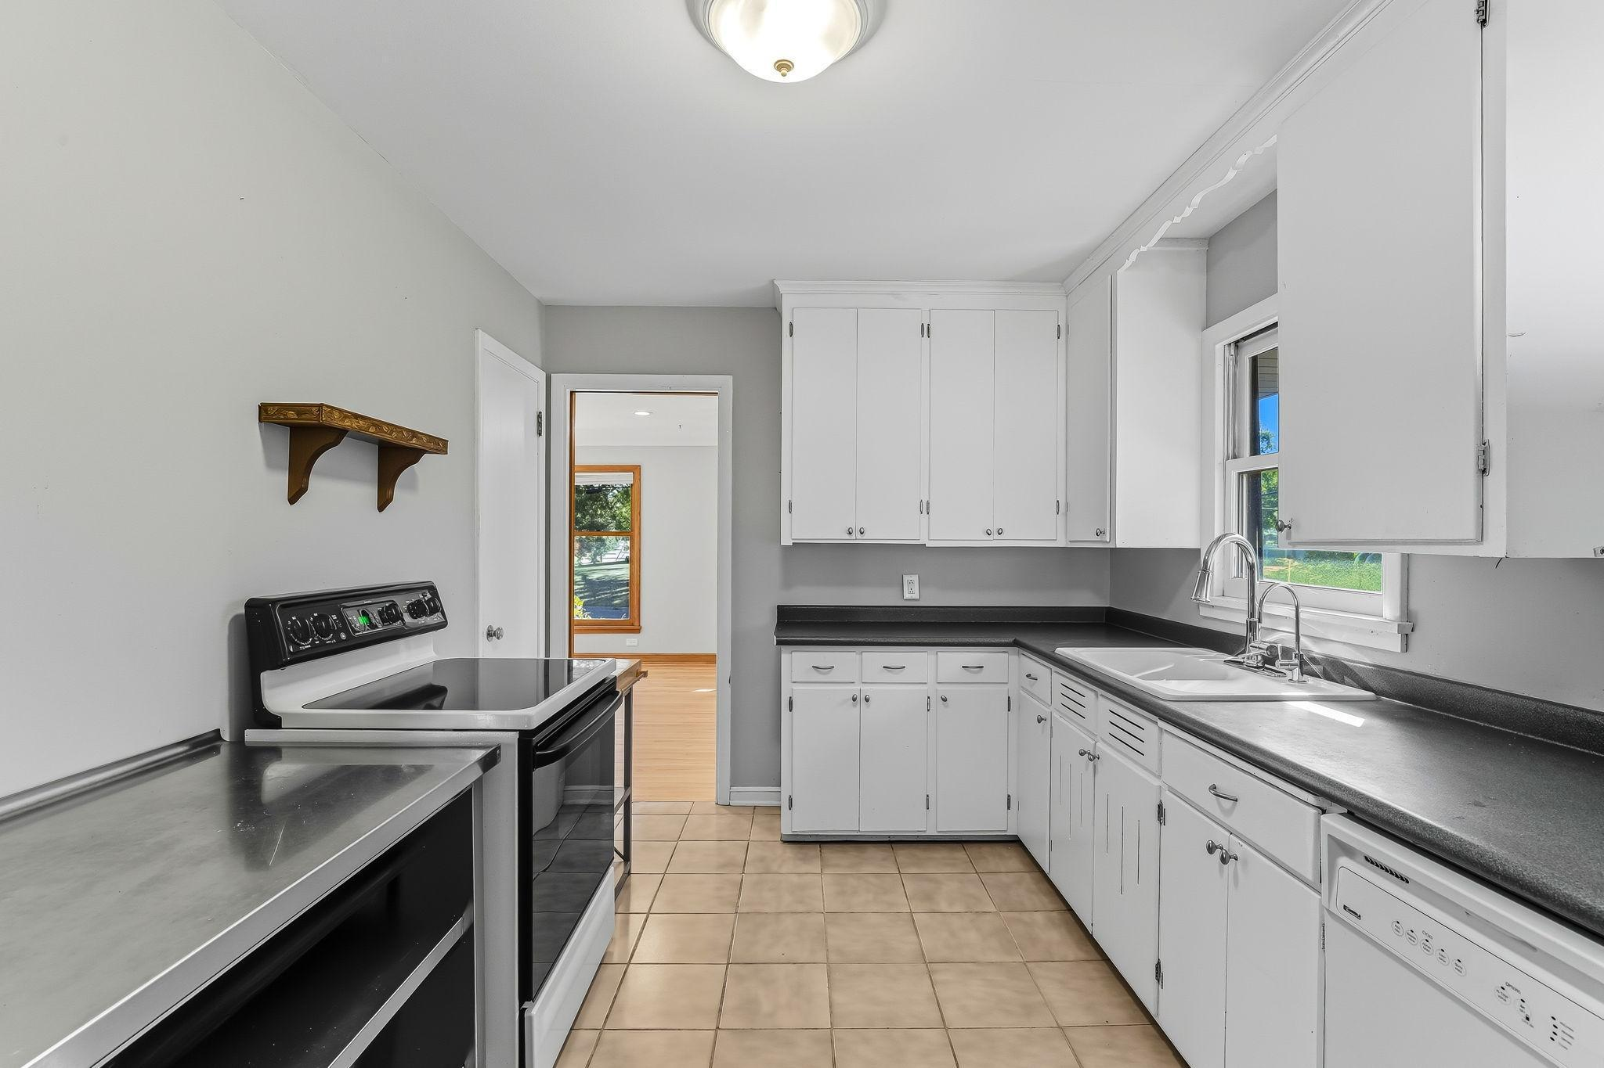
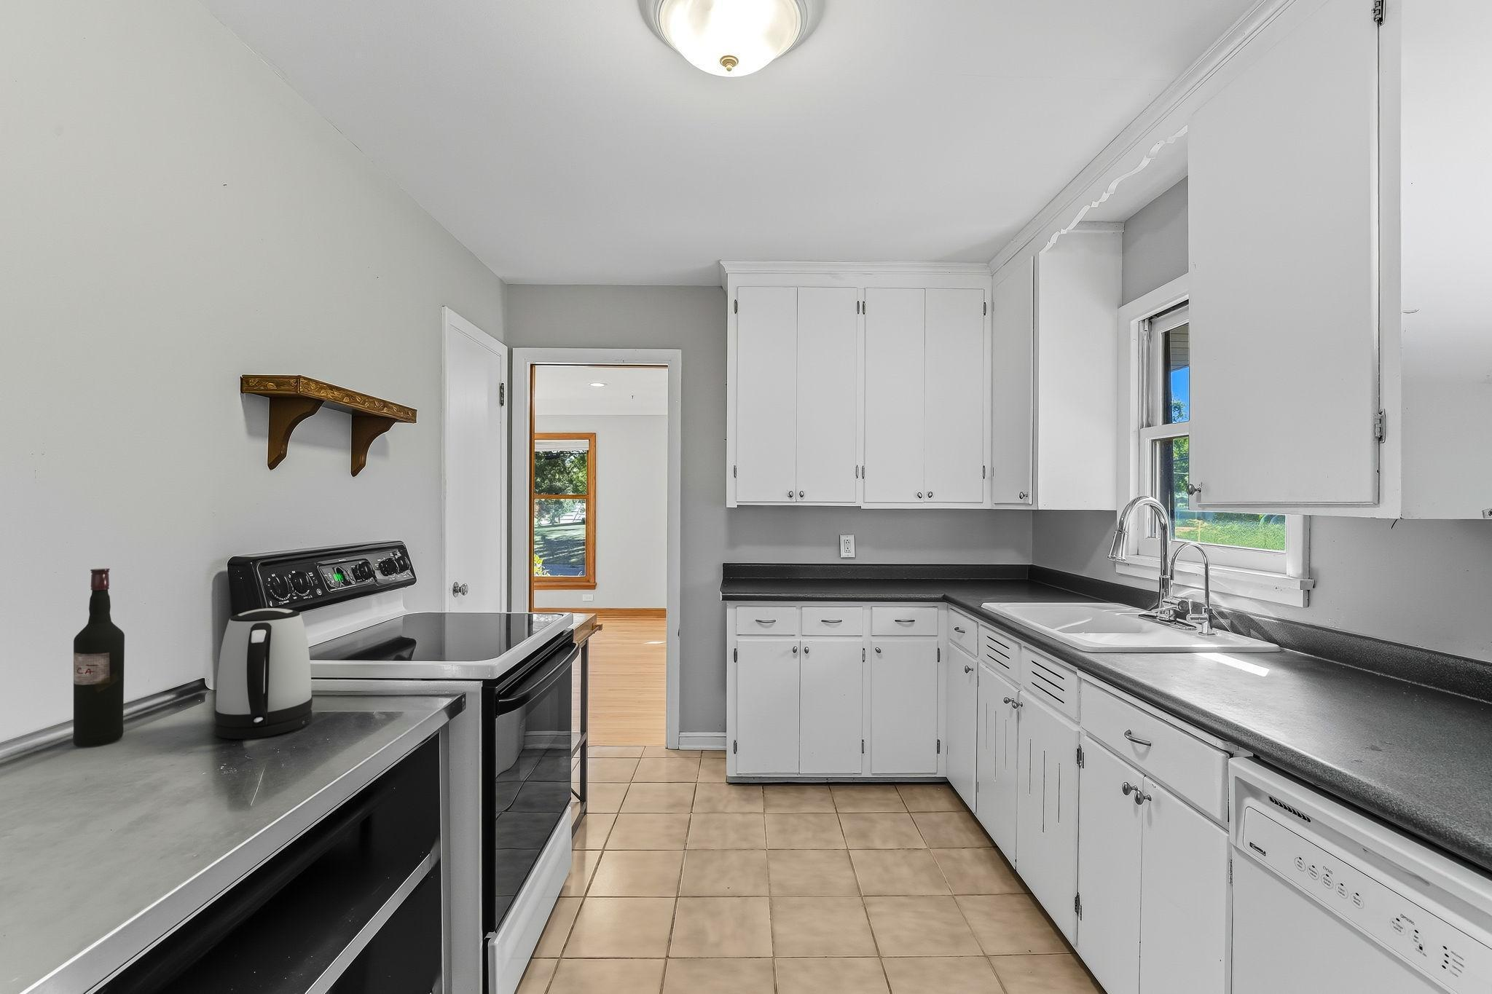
+ wine bottle (99, 655)
+ kettle (264, 670)
